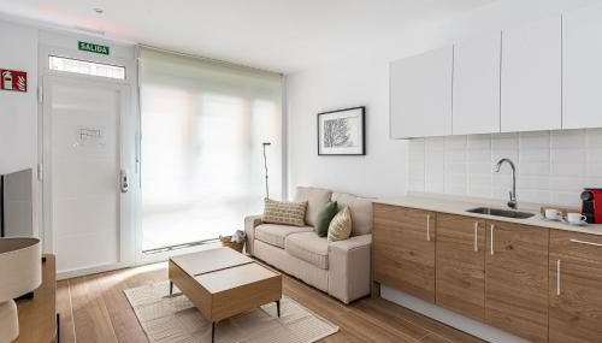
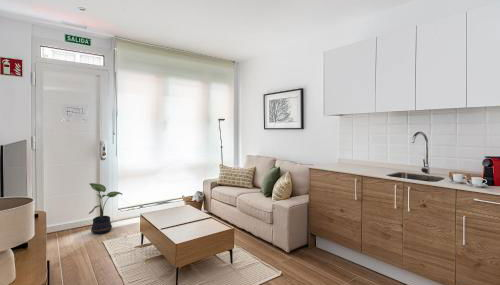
+ potted plant (104, 205)
